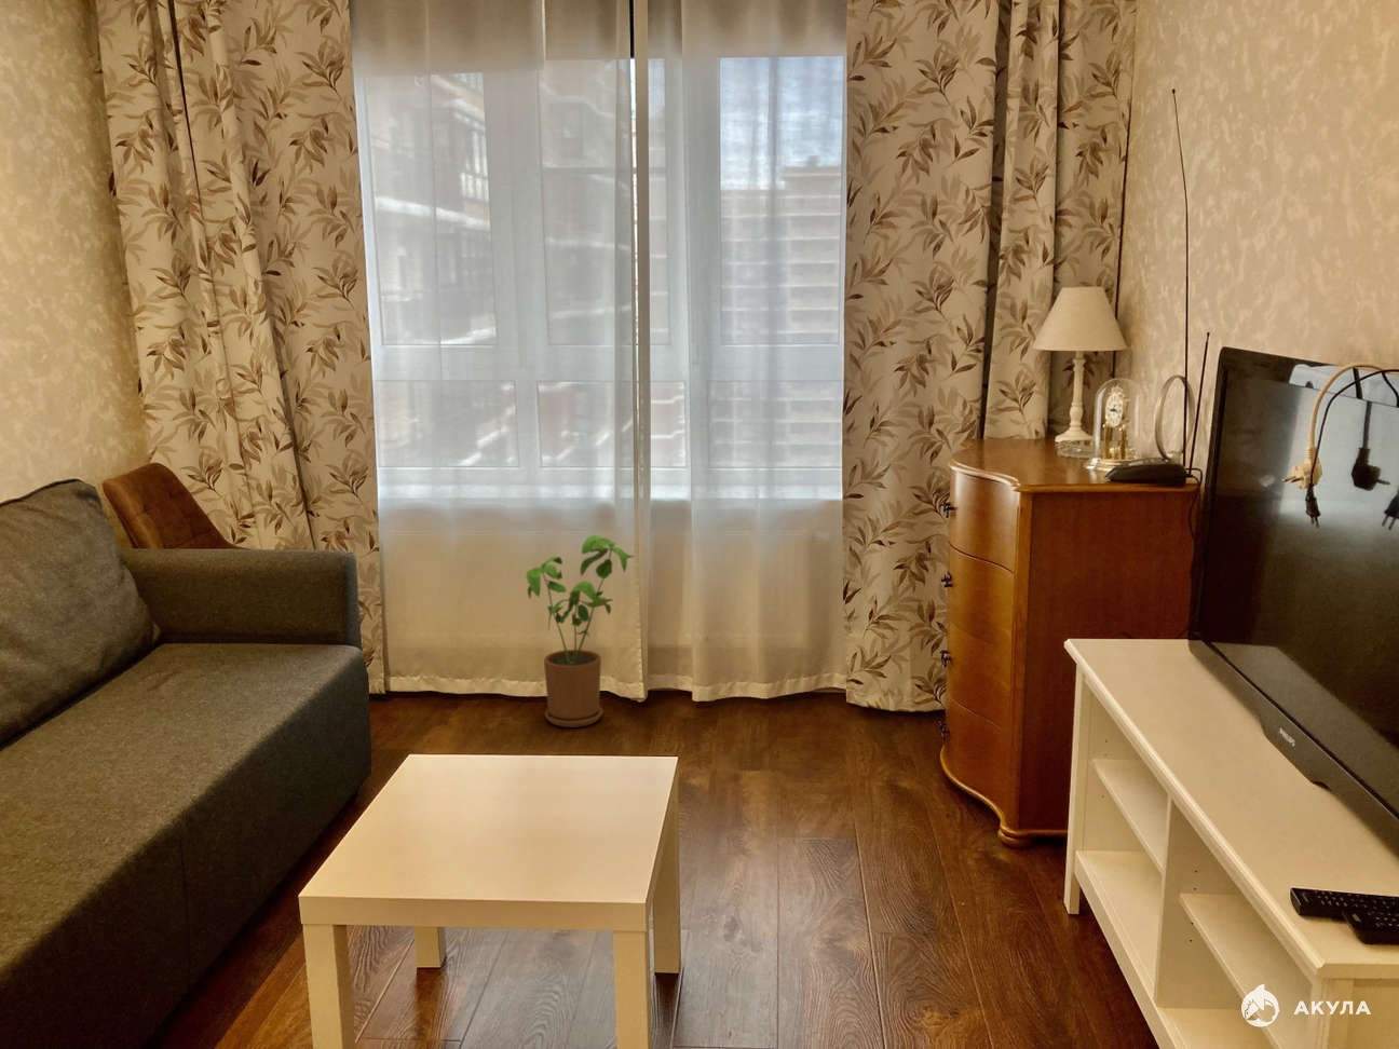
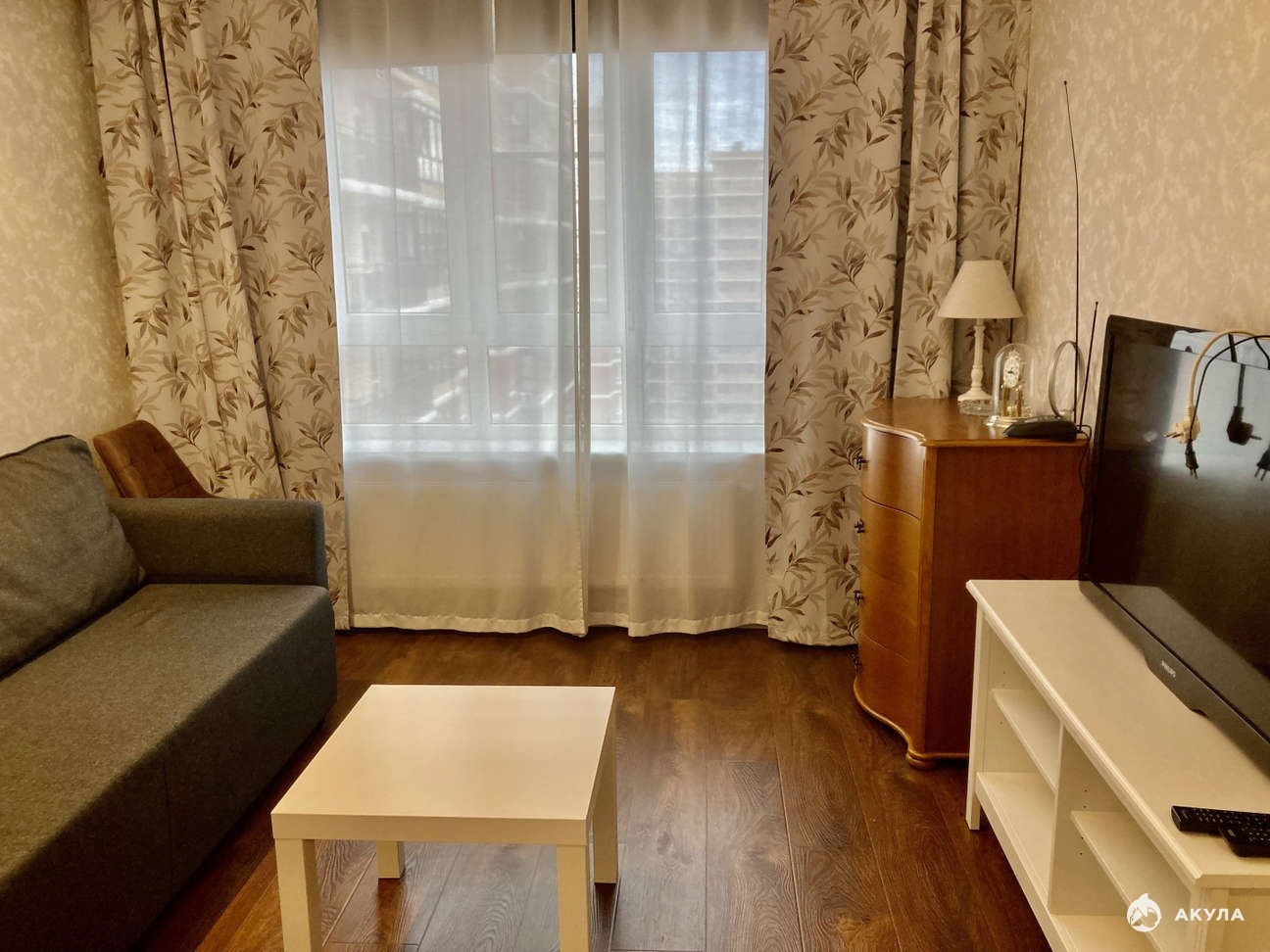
- house plant (575, 630)
